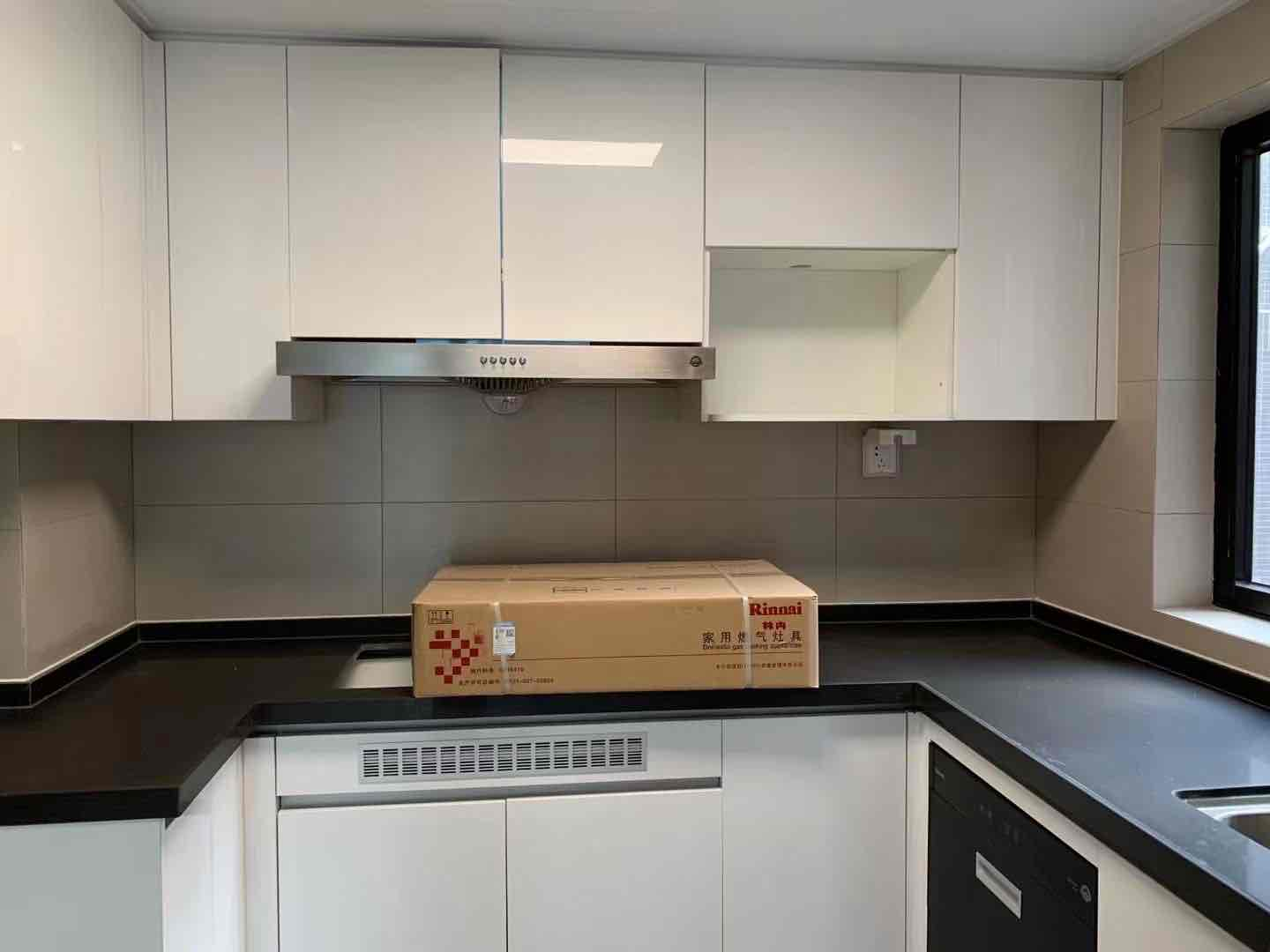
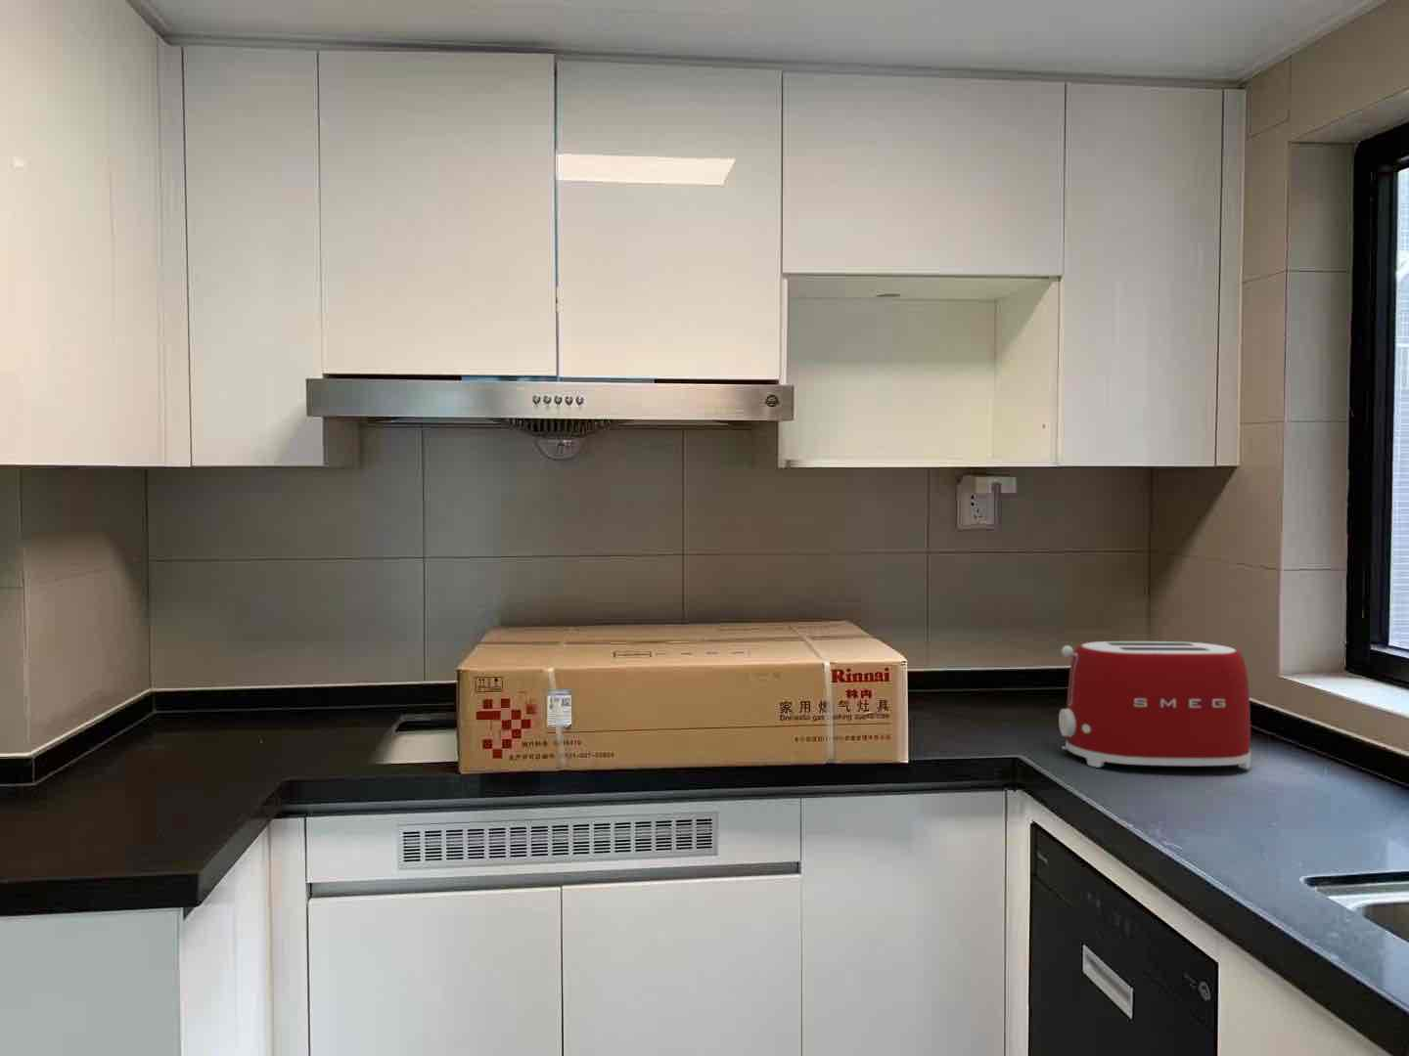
+ toaster (1153, 702)
